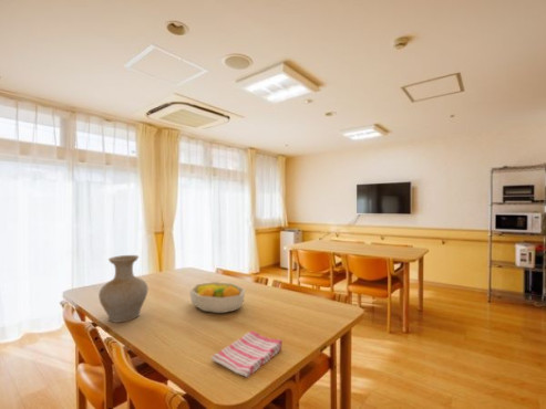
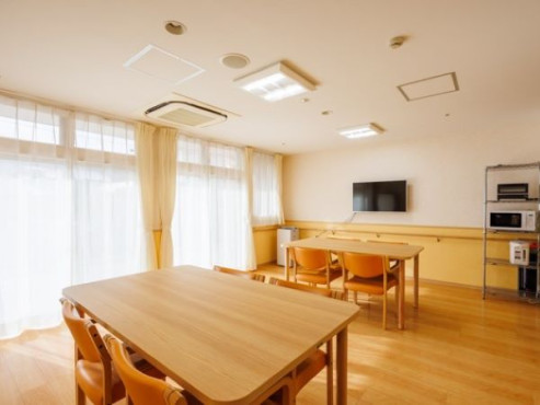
- dish towel (248, 349)
- fruit bowl (217, 294)
- vase (124, 286)
